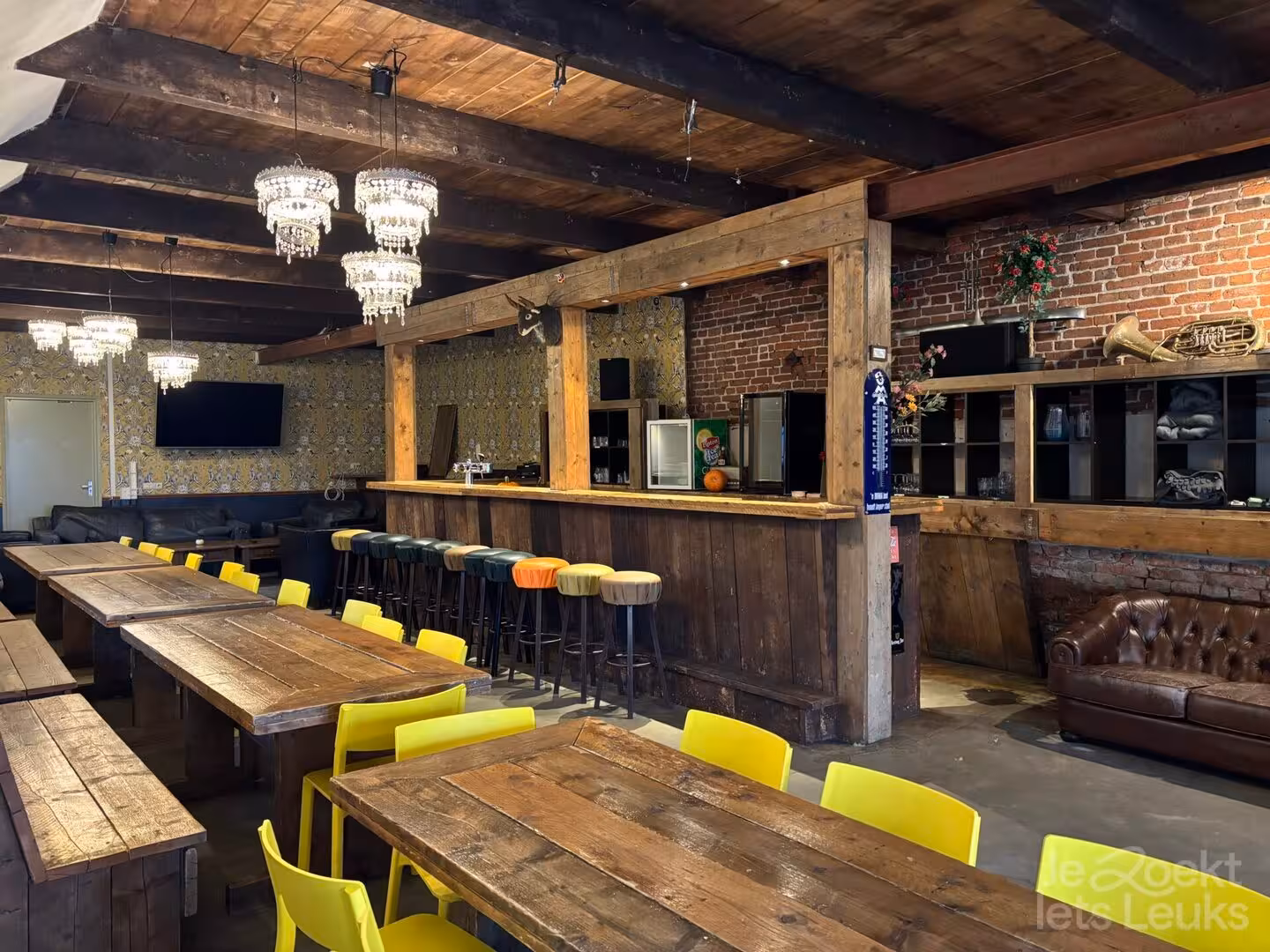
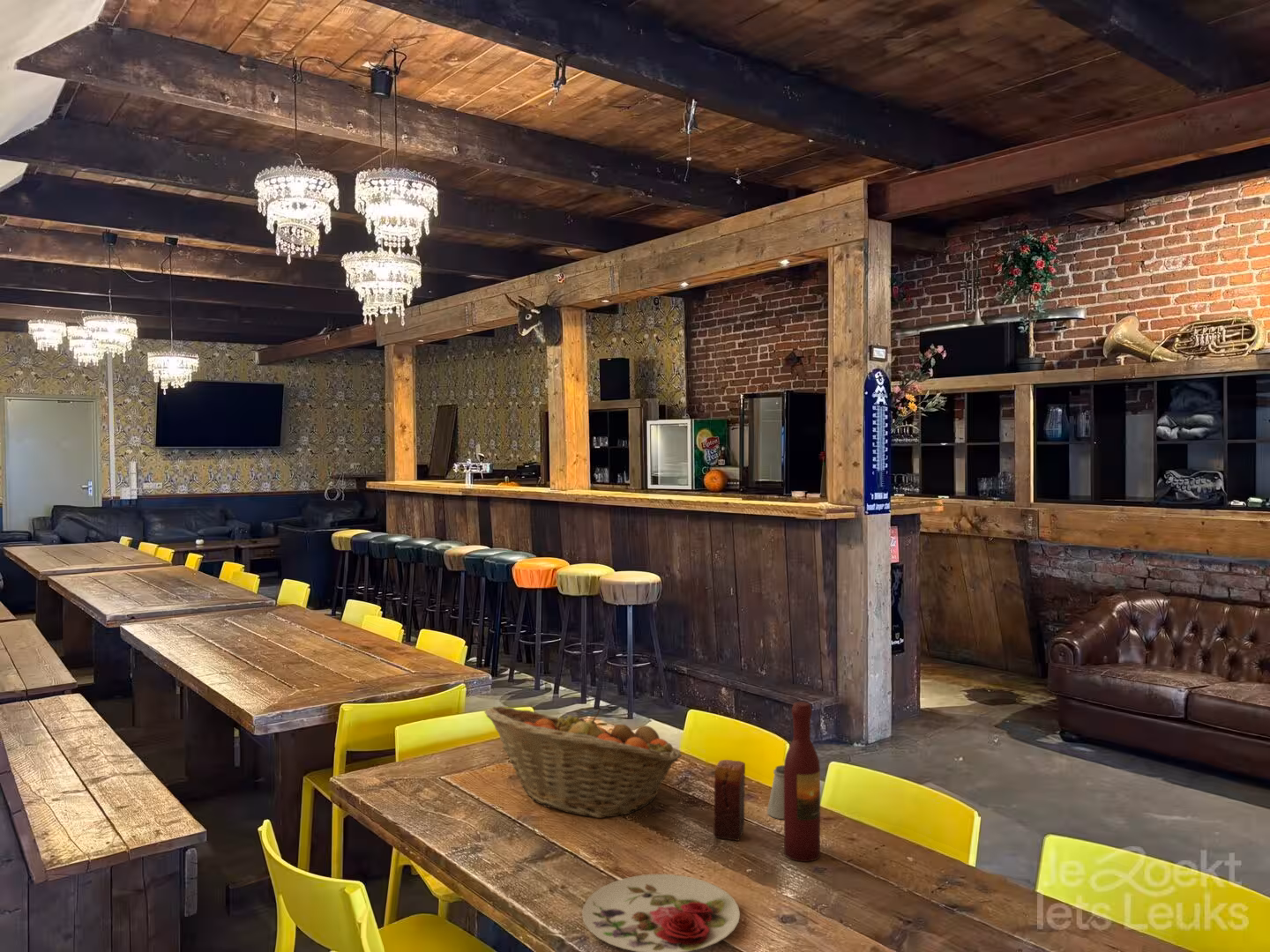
+ candle (729, 799)
+ plate (661, 909)
+ fruit basket (581, 748)
+ saltshaker (783, 790)
+ wine bottle (802, 778)
